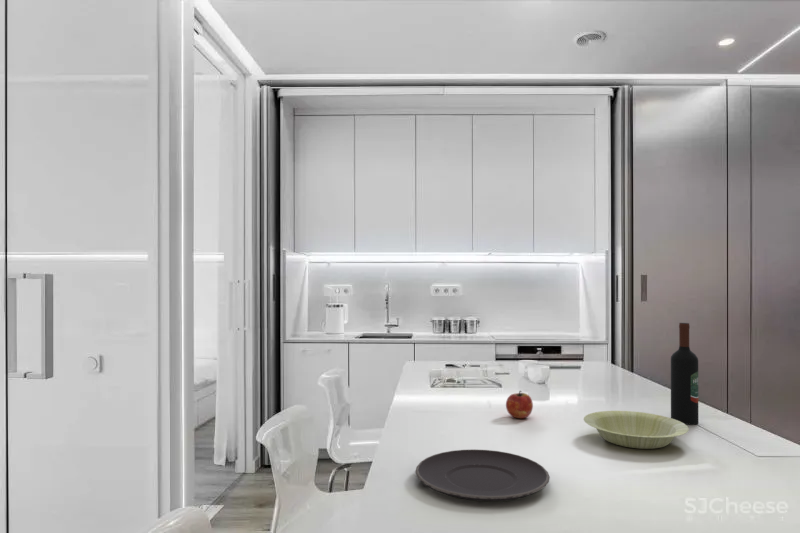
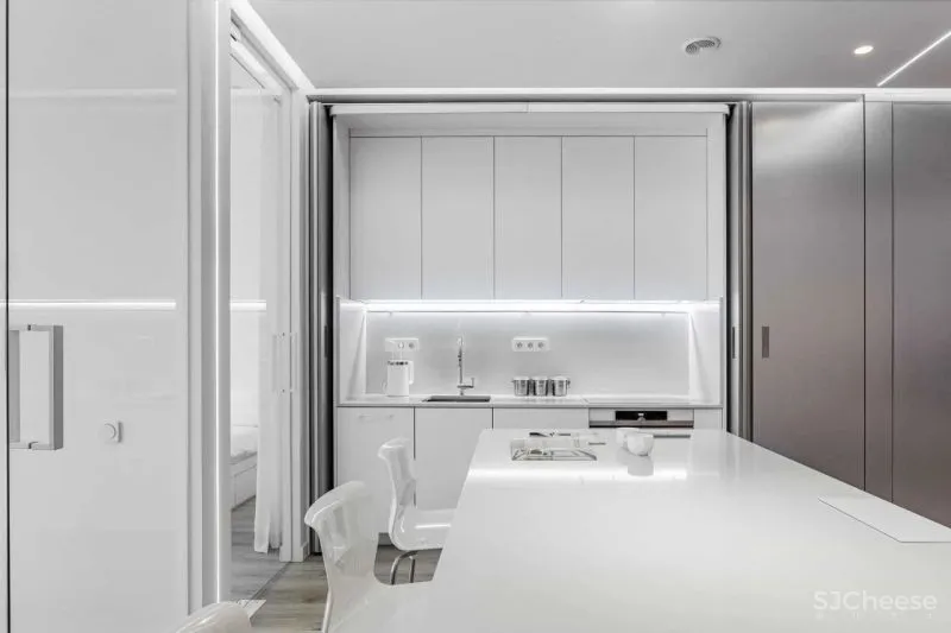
- apple (519, 404)
- bowl (634, 432)
- wine bottle (684, 372)
- plate (481, 475)
